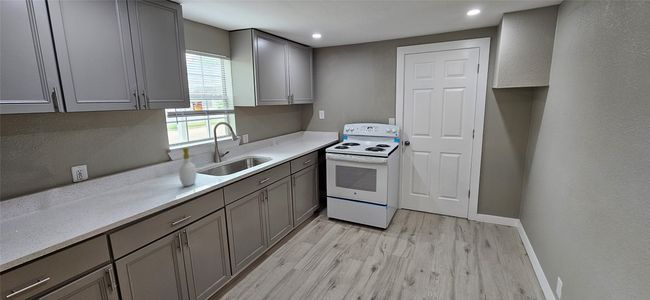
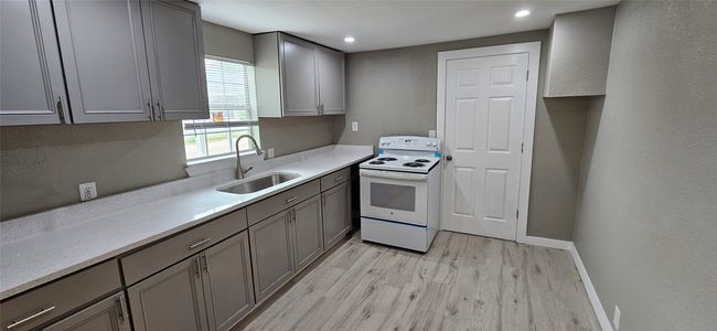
- soap bottle (186, 166)
